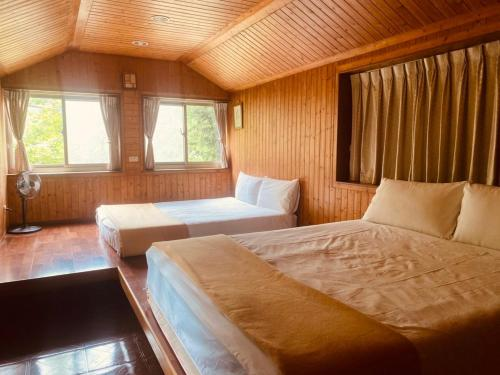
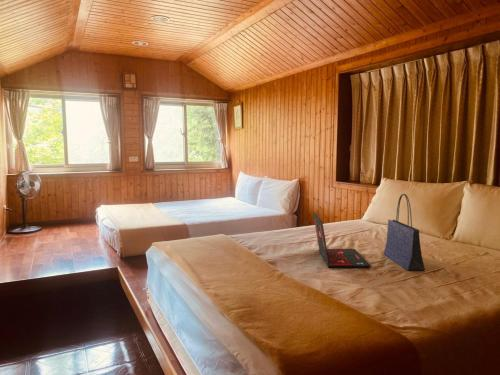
+ tote bag (402, 227)
+ laptop (339, 249)
